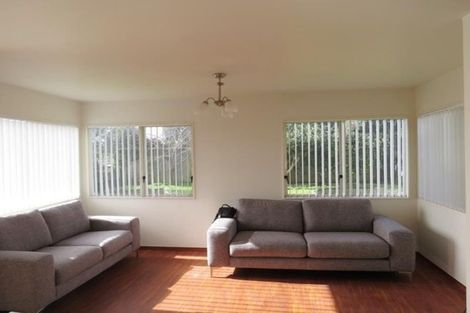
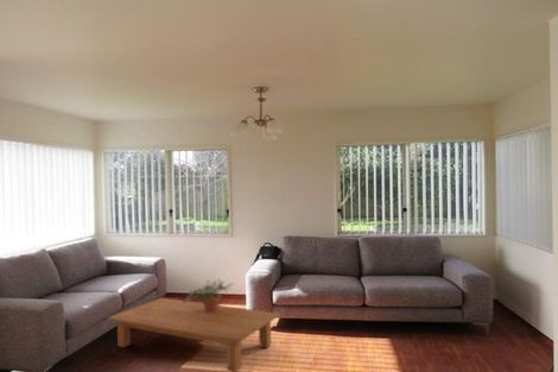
+ coffee table (194, 330)
+ potted plant (208, 296)
